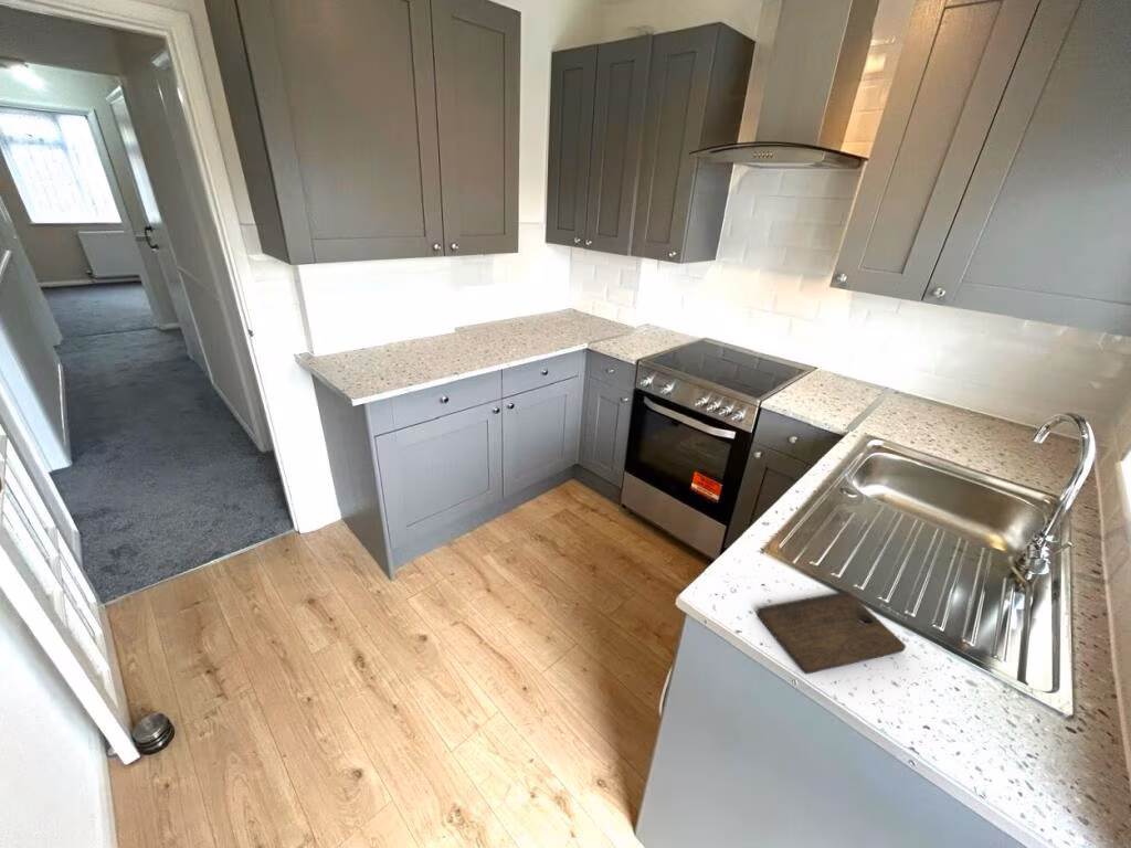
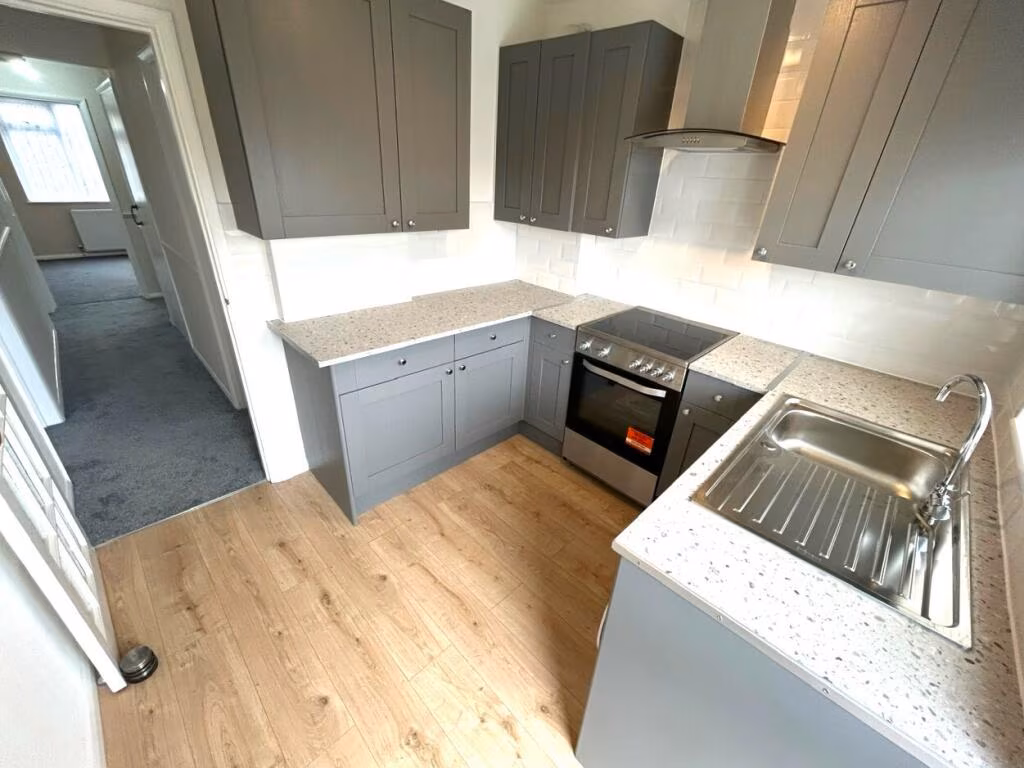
- cutting board (828, 628)
